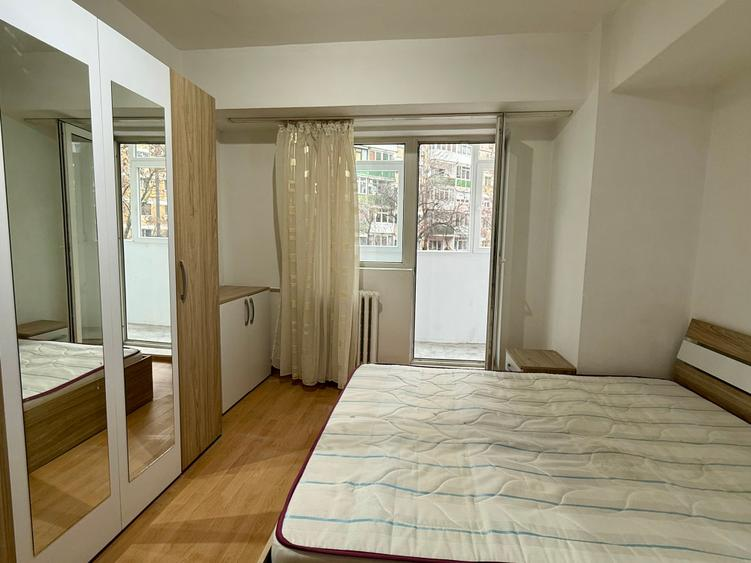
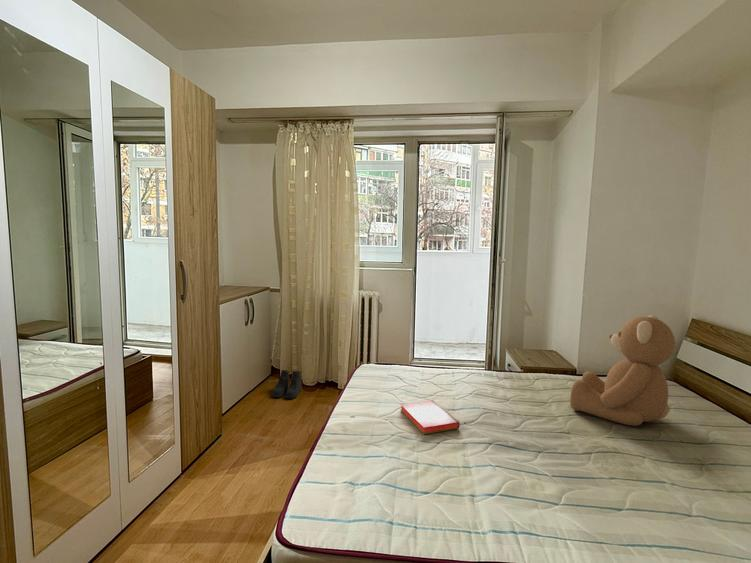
+ boots (287, 382)
+ hardback book (428, 415)
+ teddy bear (623, 365)
